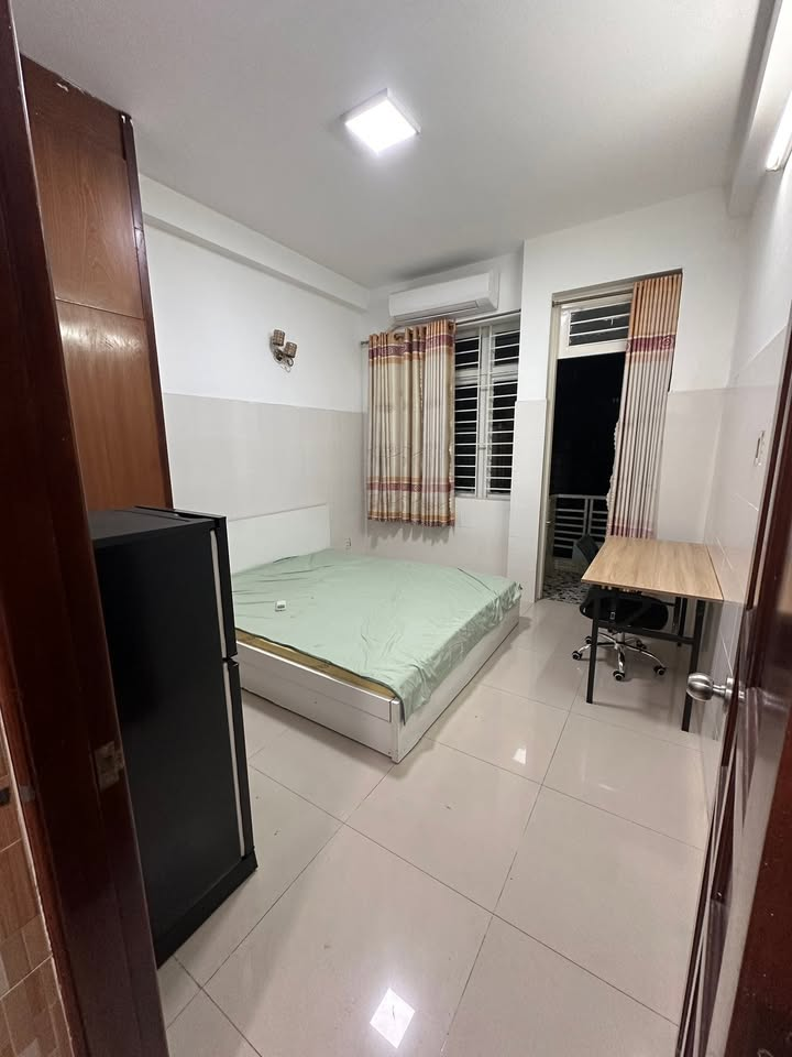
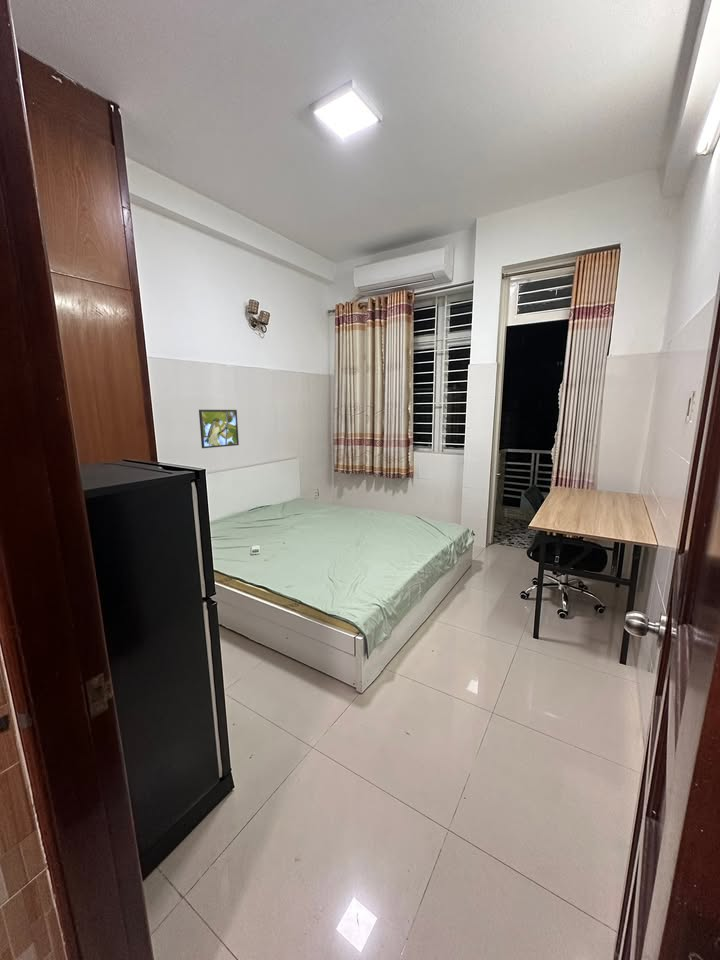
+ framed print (219, 428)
